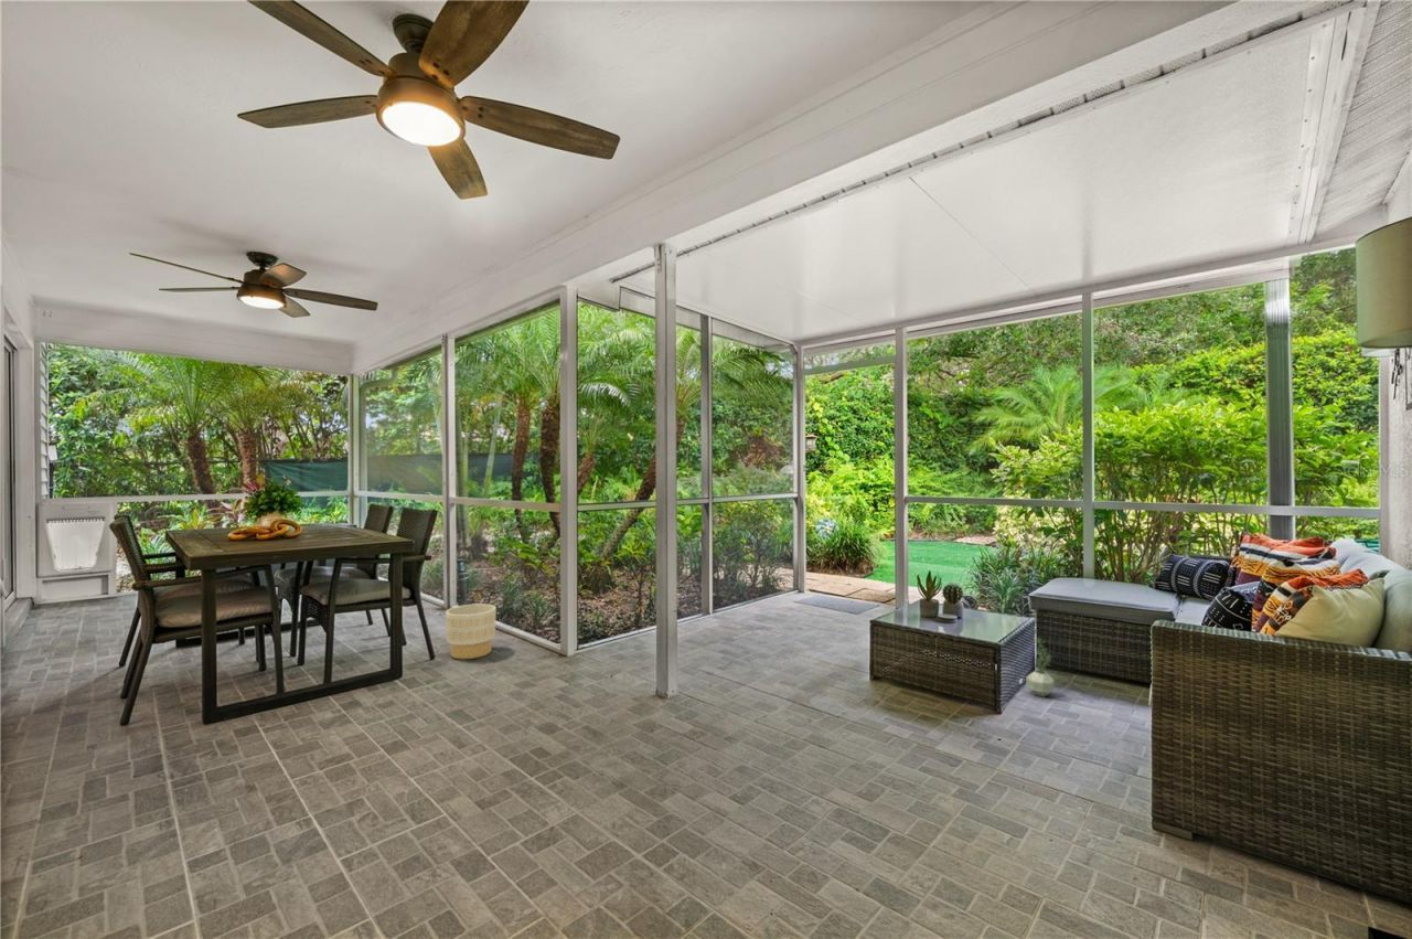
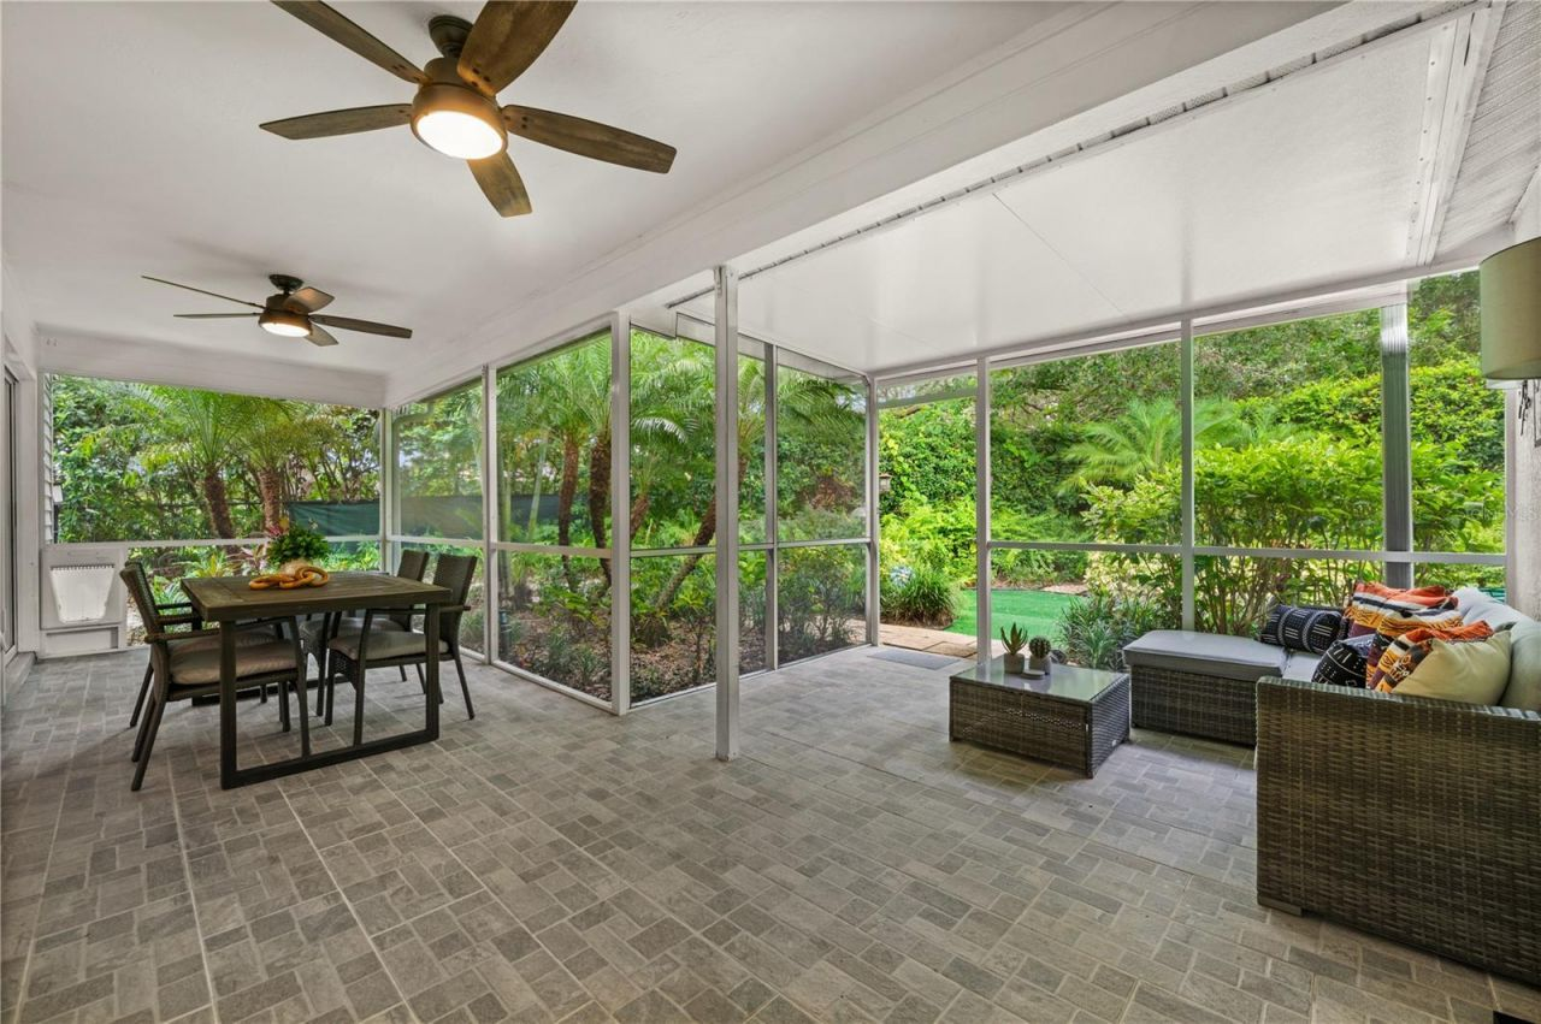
- planter (471, 631)
- potted plant (1040, 665)
